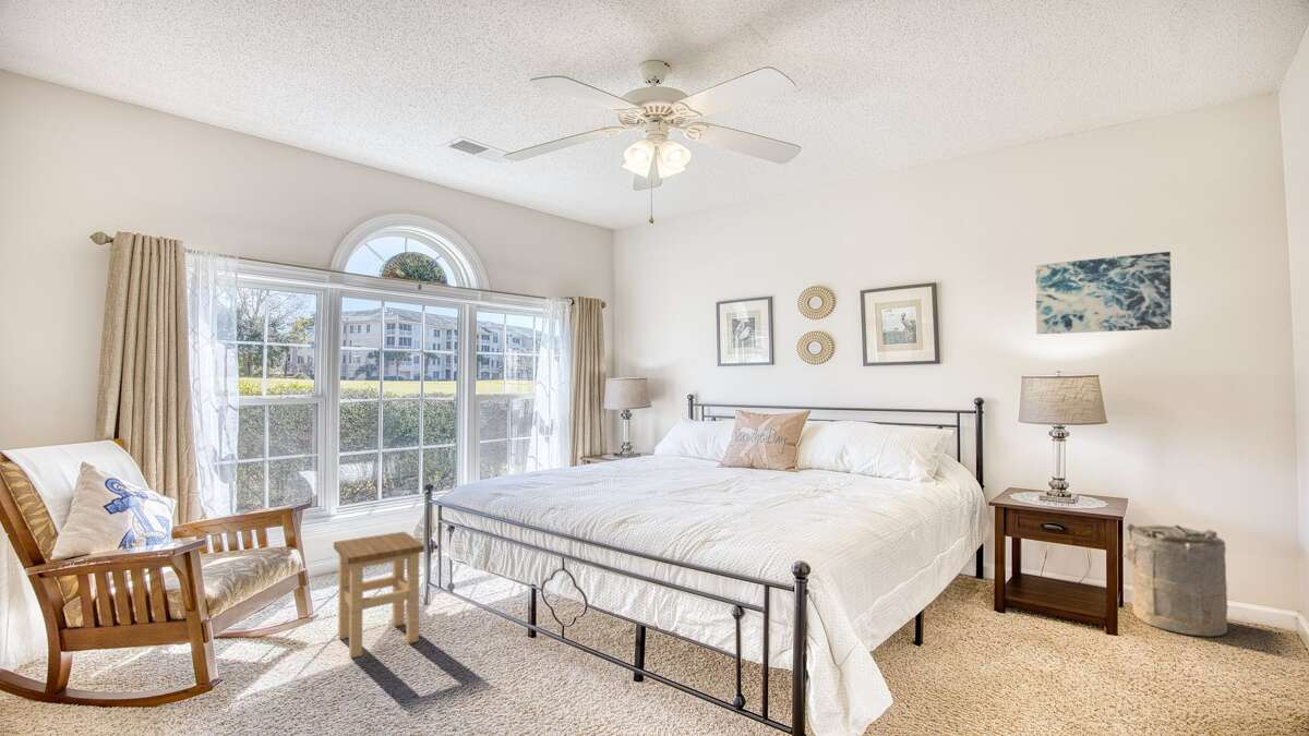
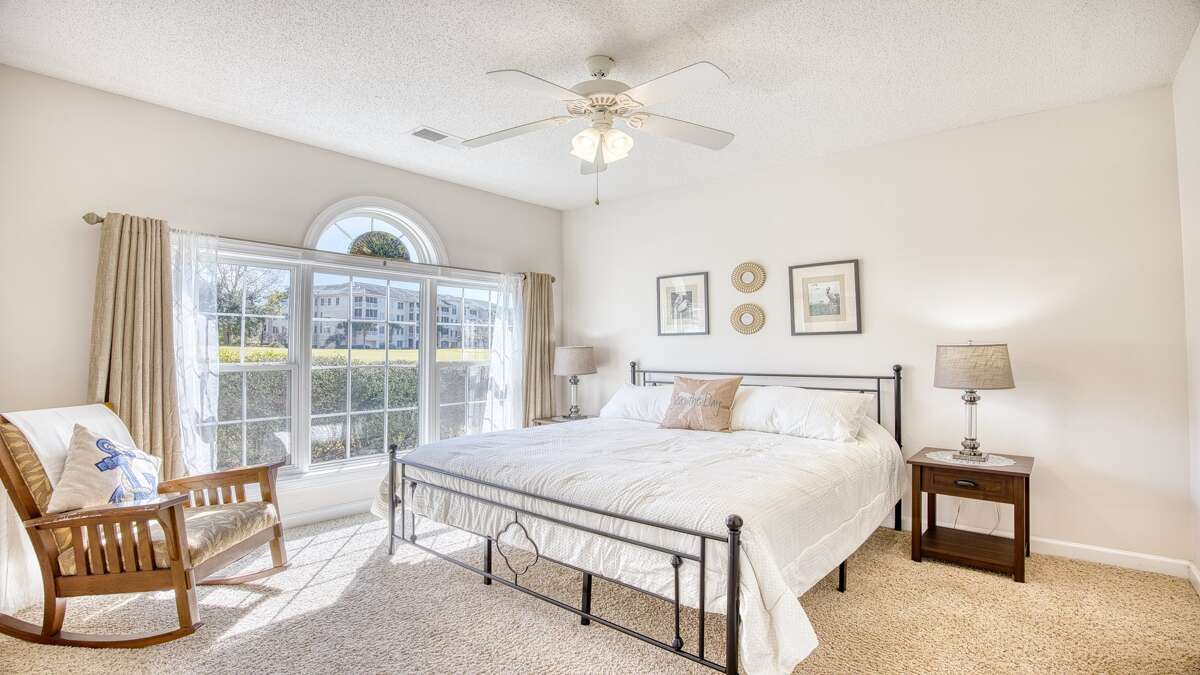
- laundry hamper (1173, 572)
- wall art (1100, 294)
- stool (377, 588)
